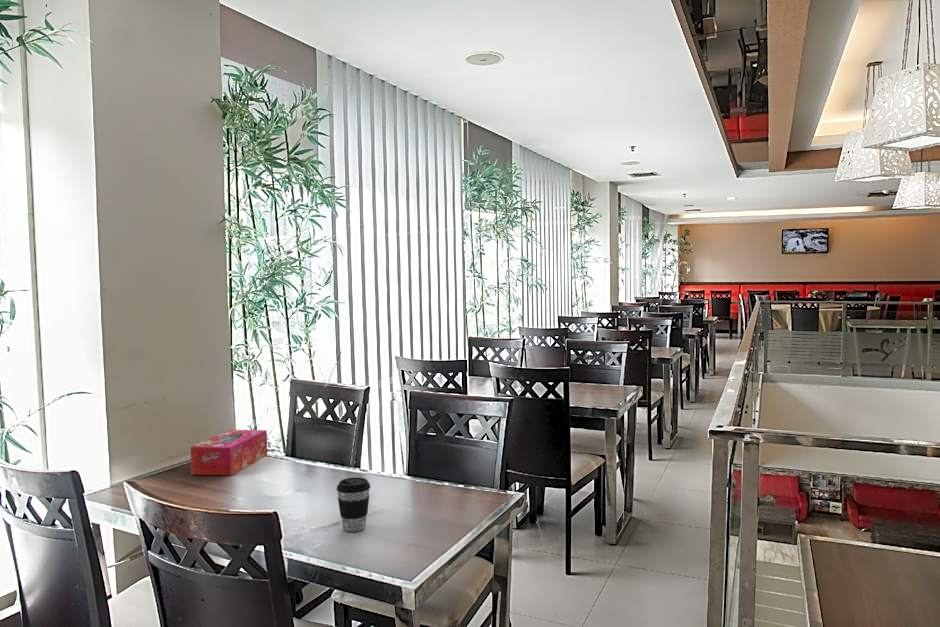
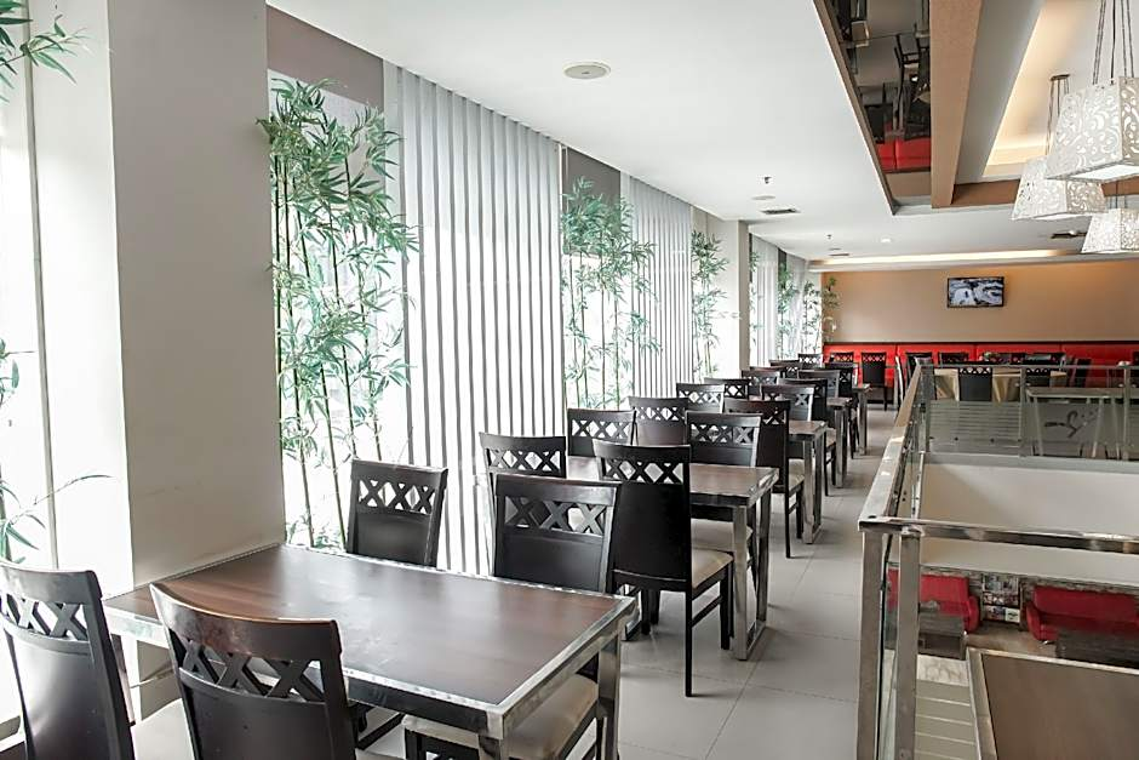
- tissue box (231, 451)
- coffee cup (353, 504)
